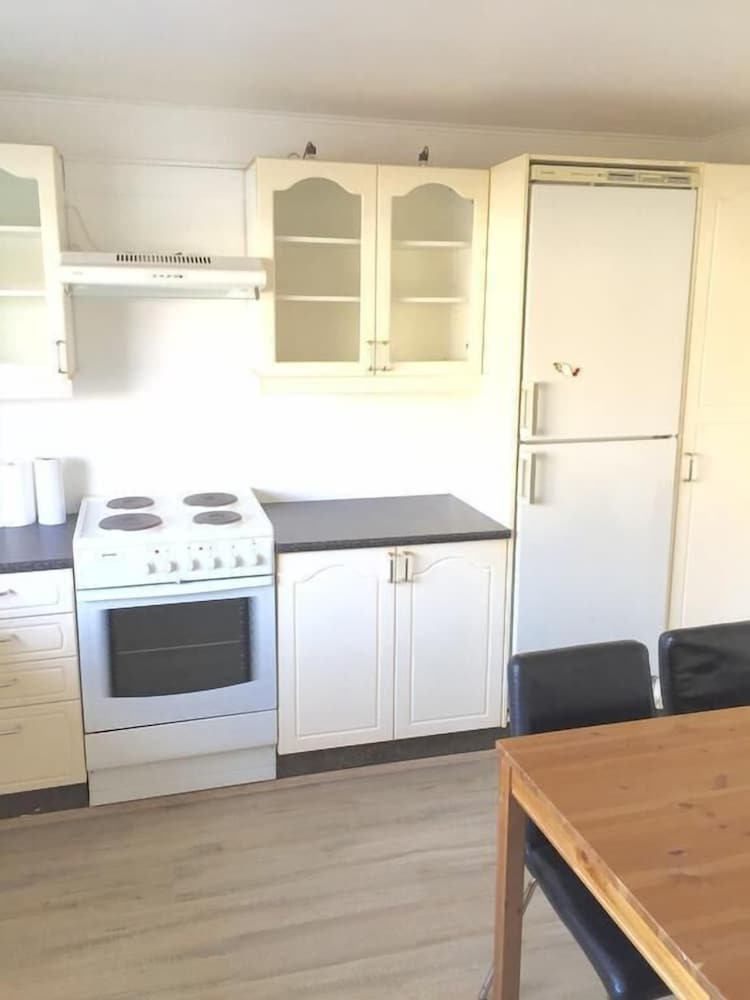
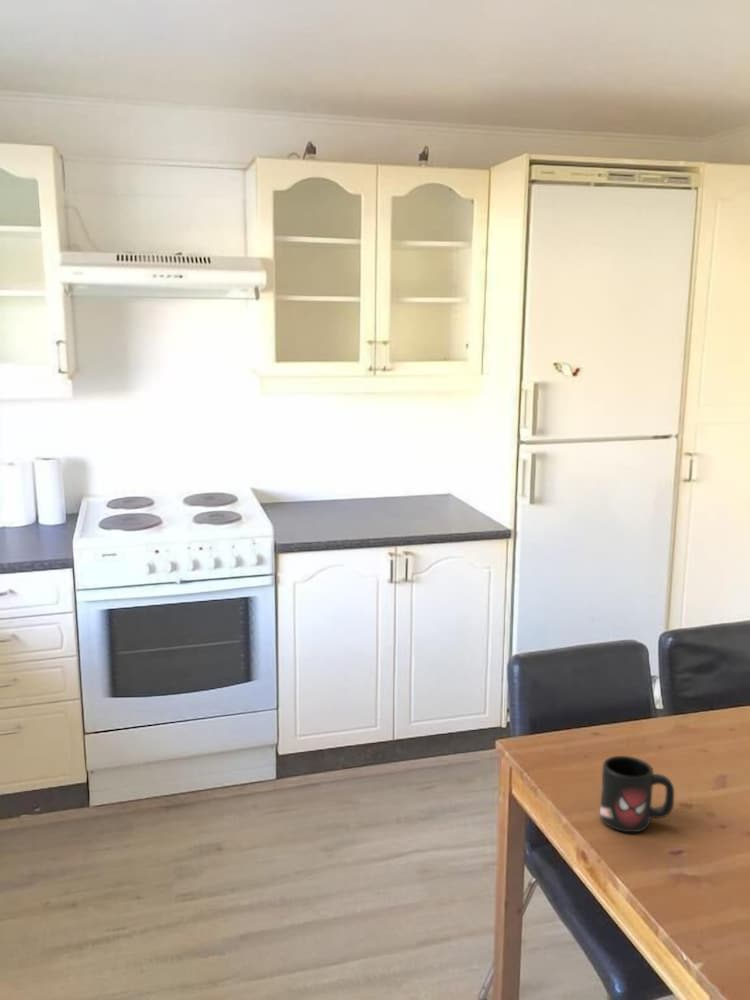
+ mug (637, 793)
